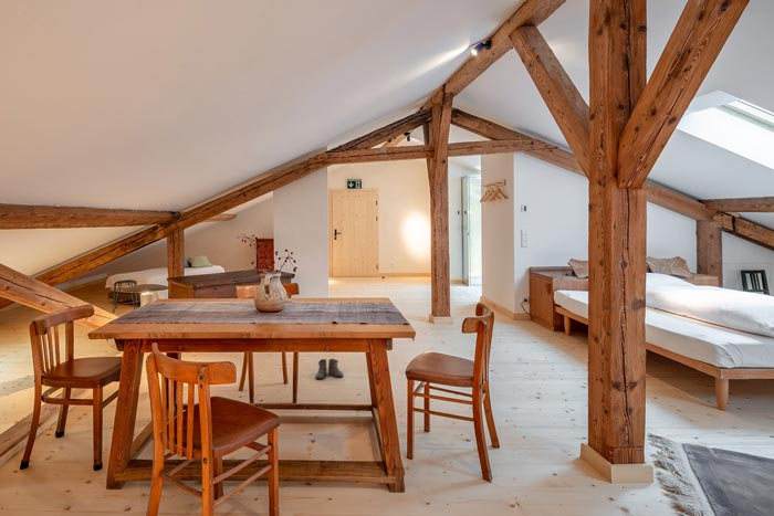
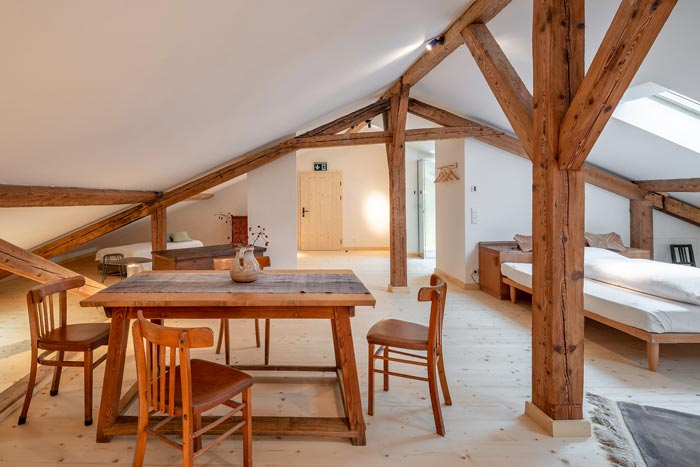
- boots (326, 368)
